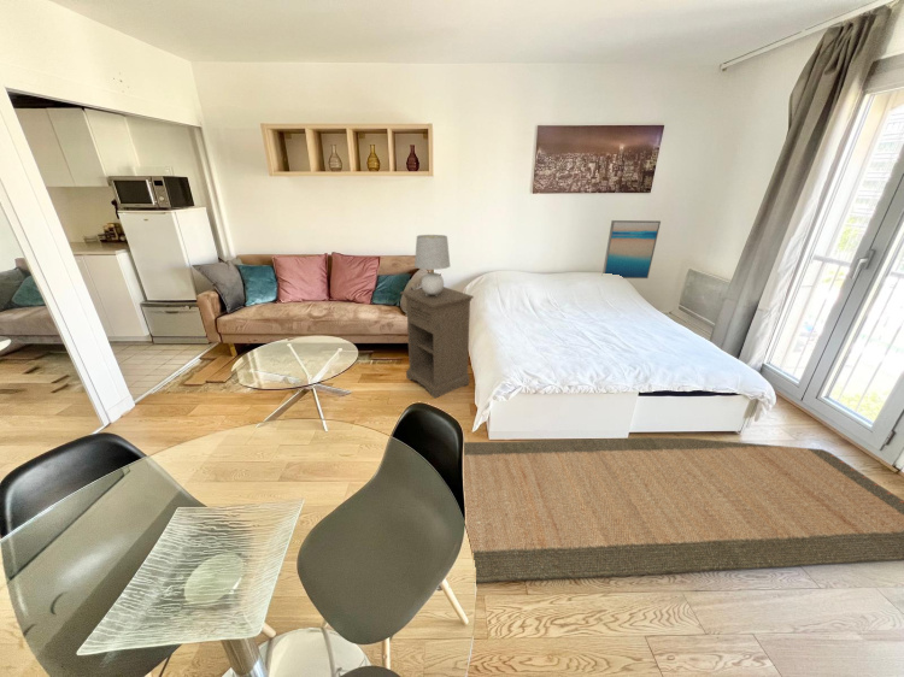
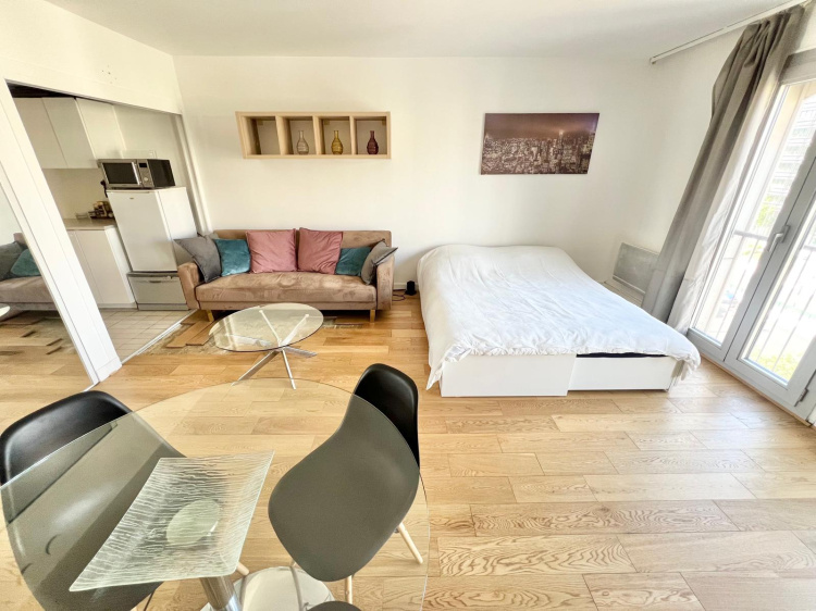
- wall art (629, 249)
- table lamp (432, 265)
- rug (652, 490)
- nightstand (436, 340)
